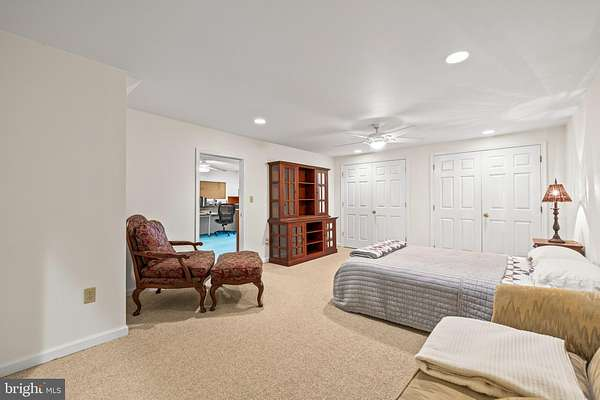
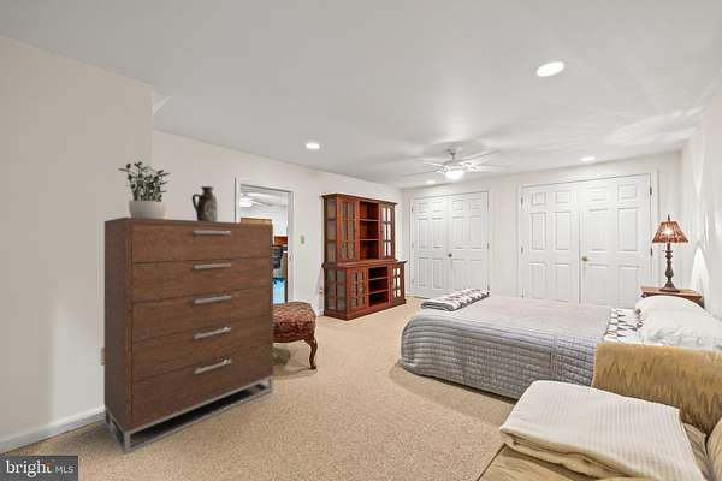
+ dresser (197, 314)
+ decorative vase (203, 204)
+ potted plant (144, 191)
